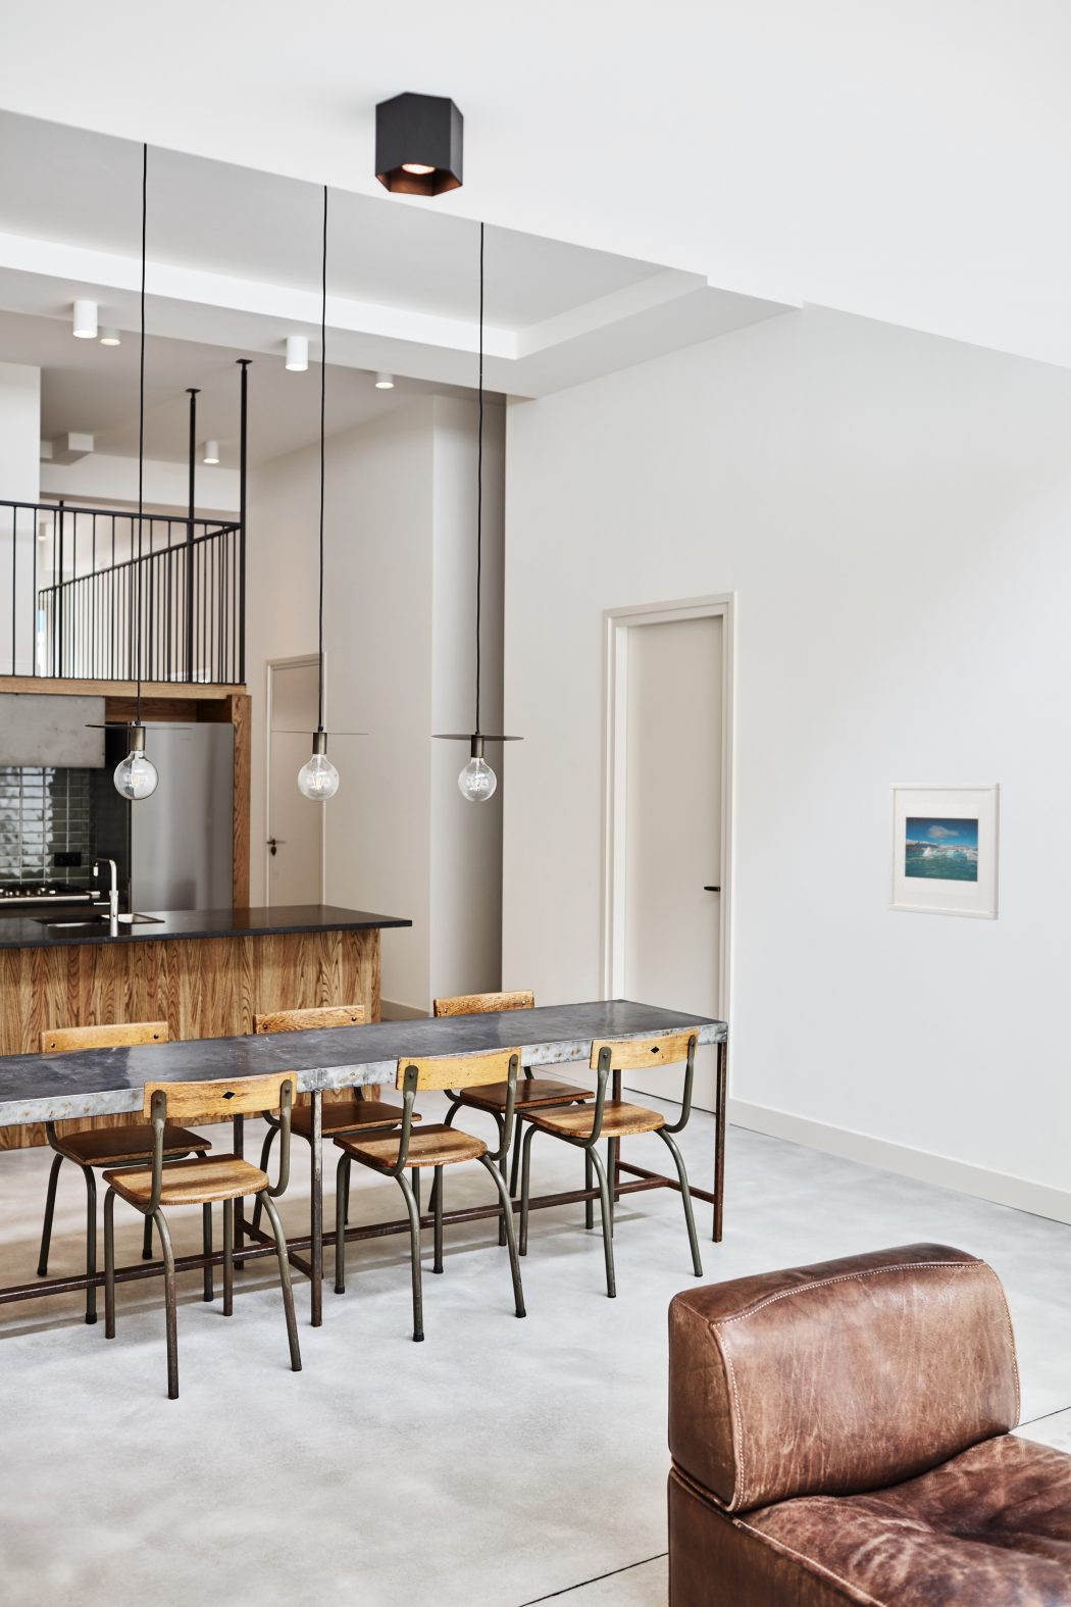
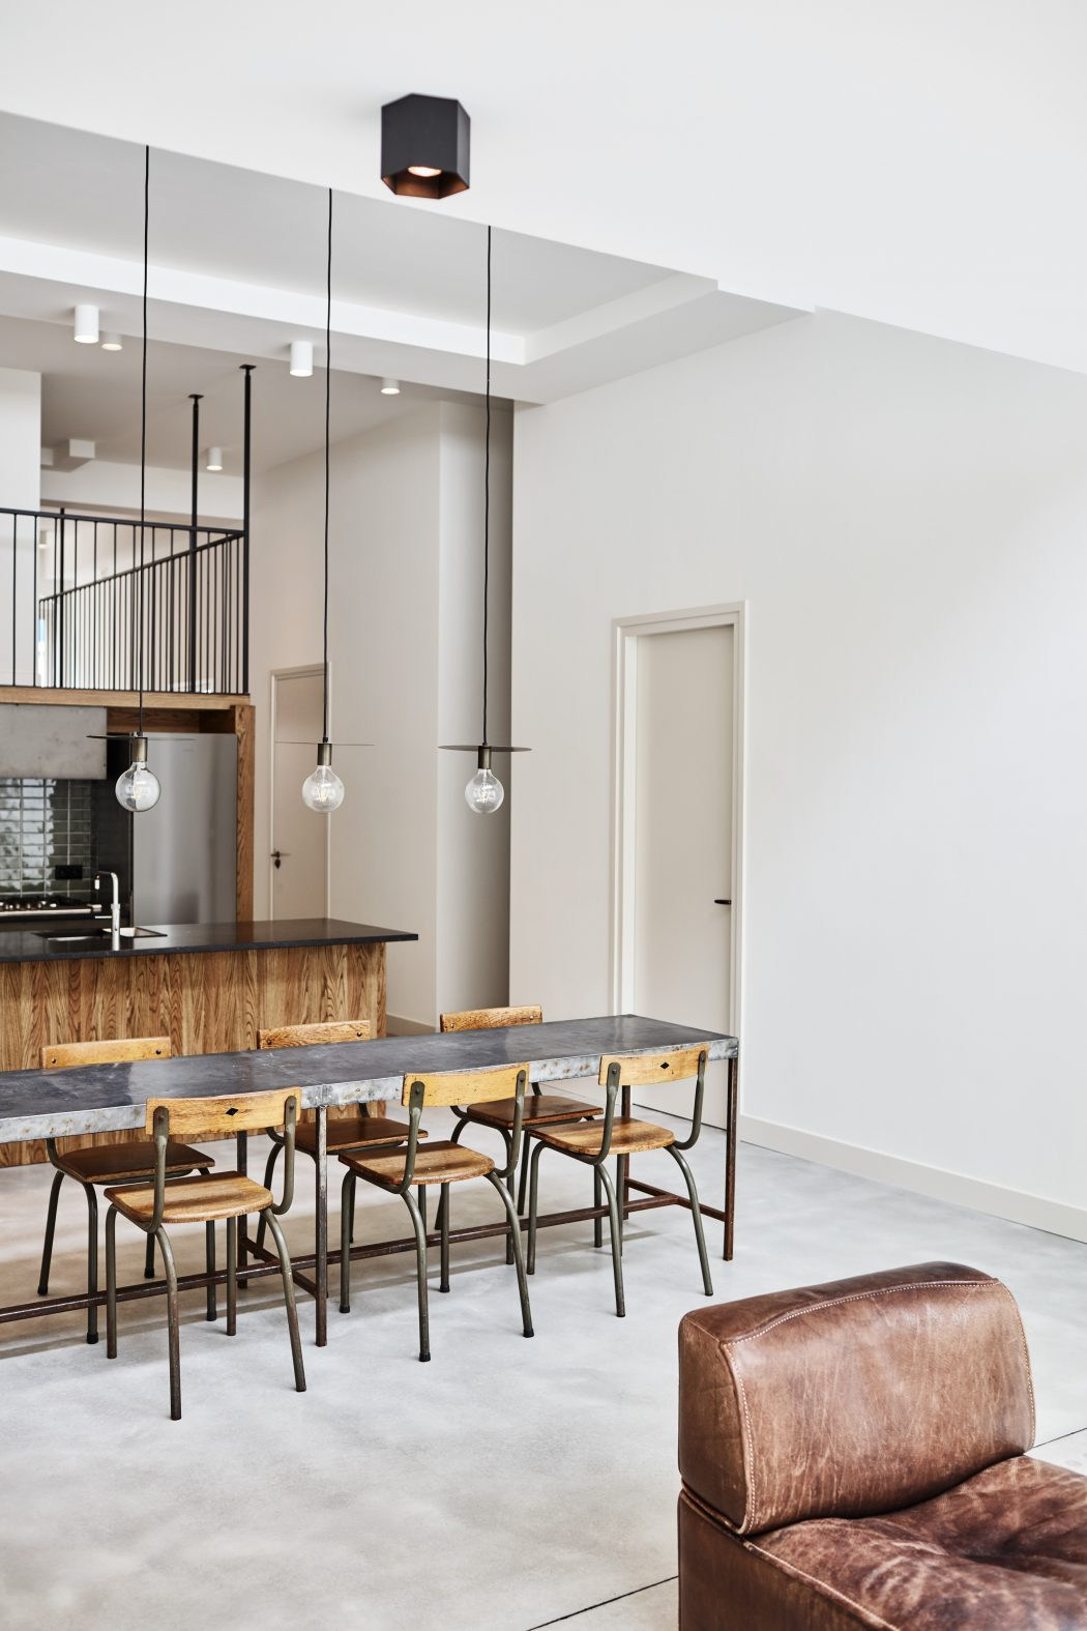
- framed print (942, 848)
